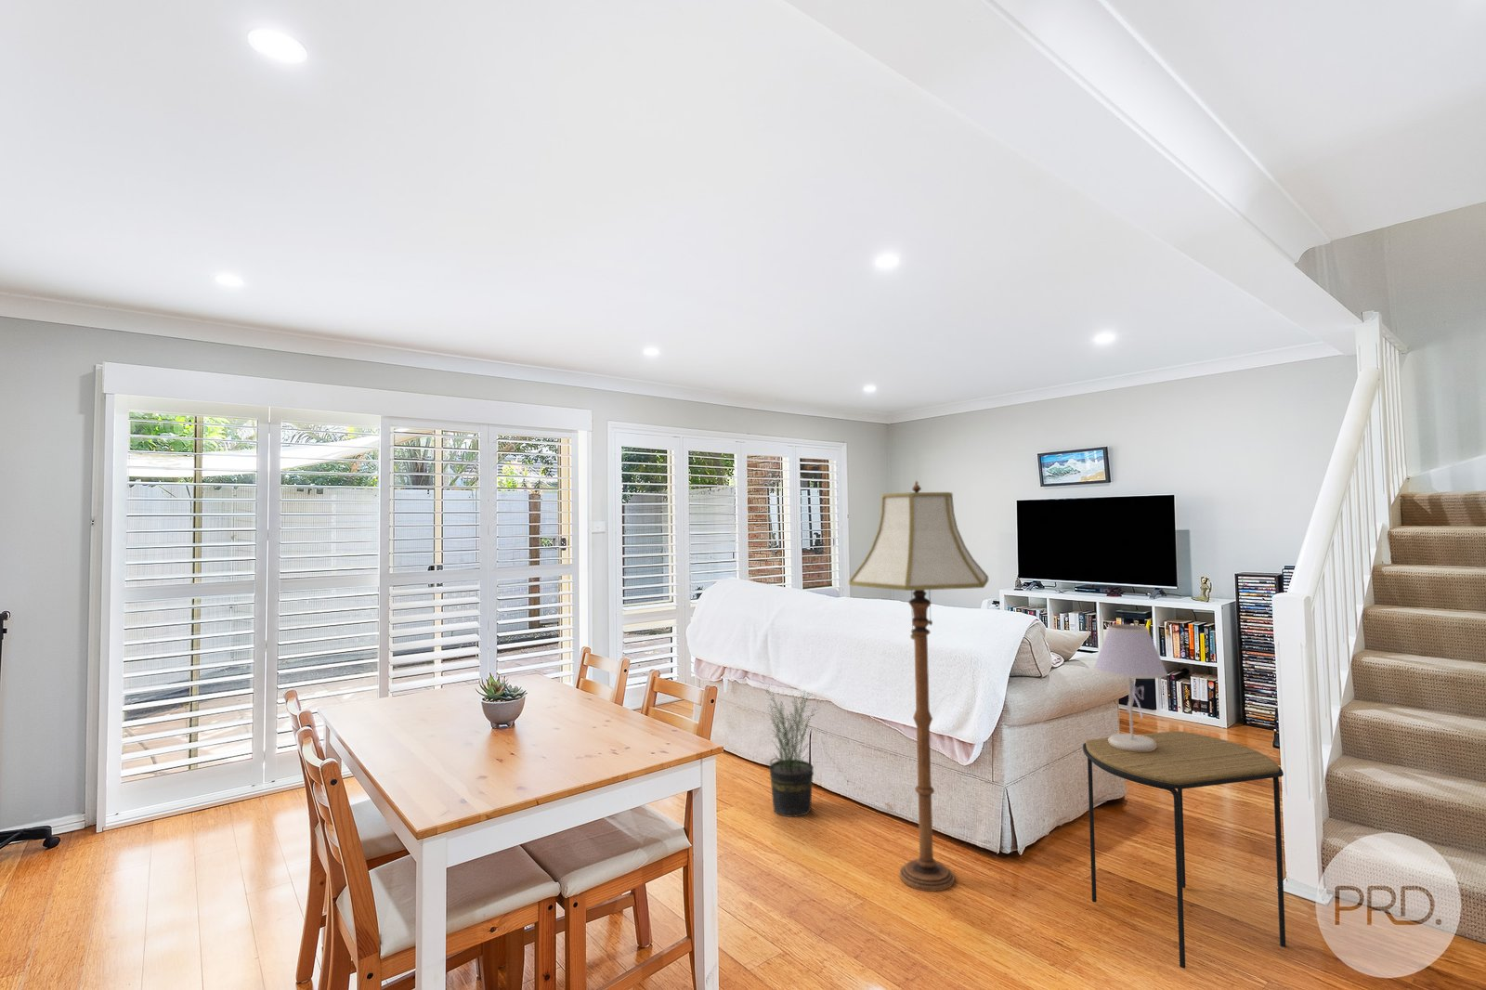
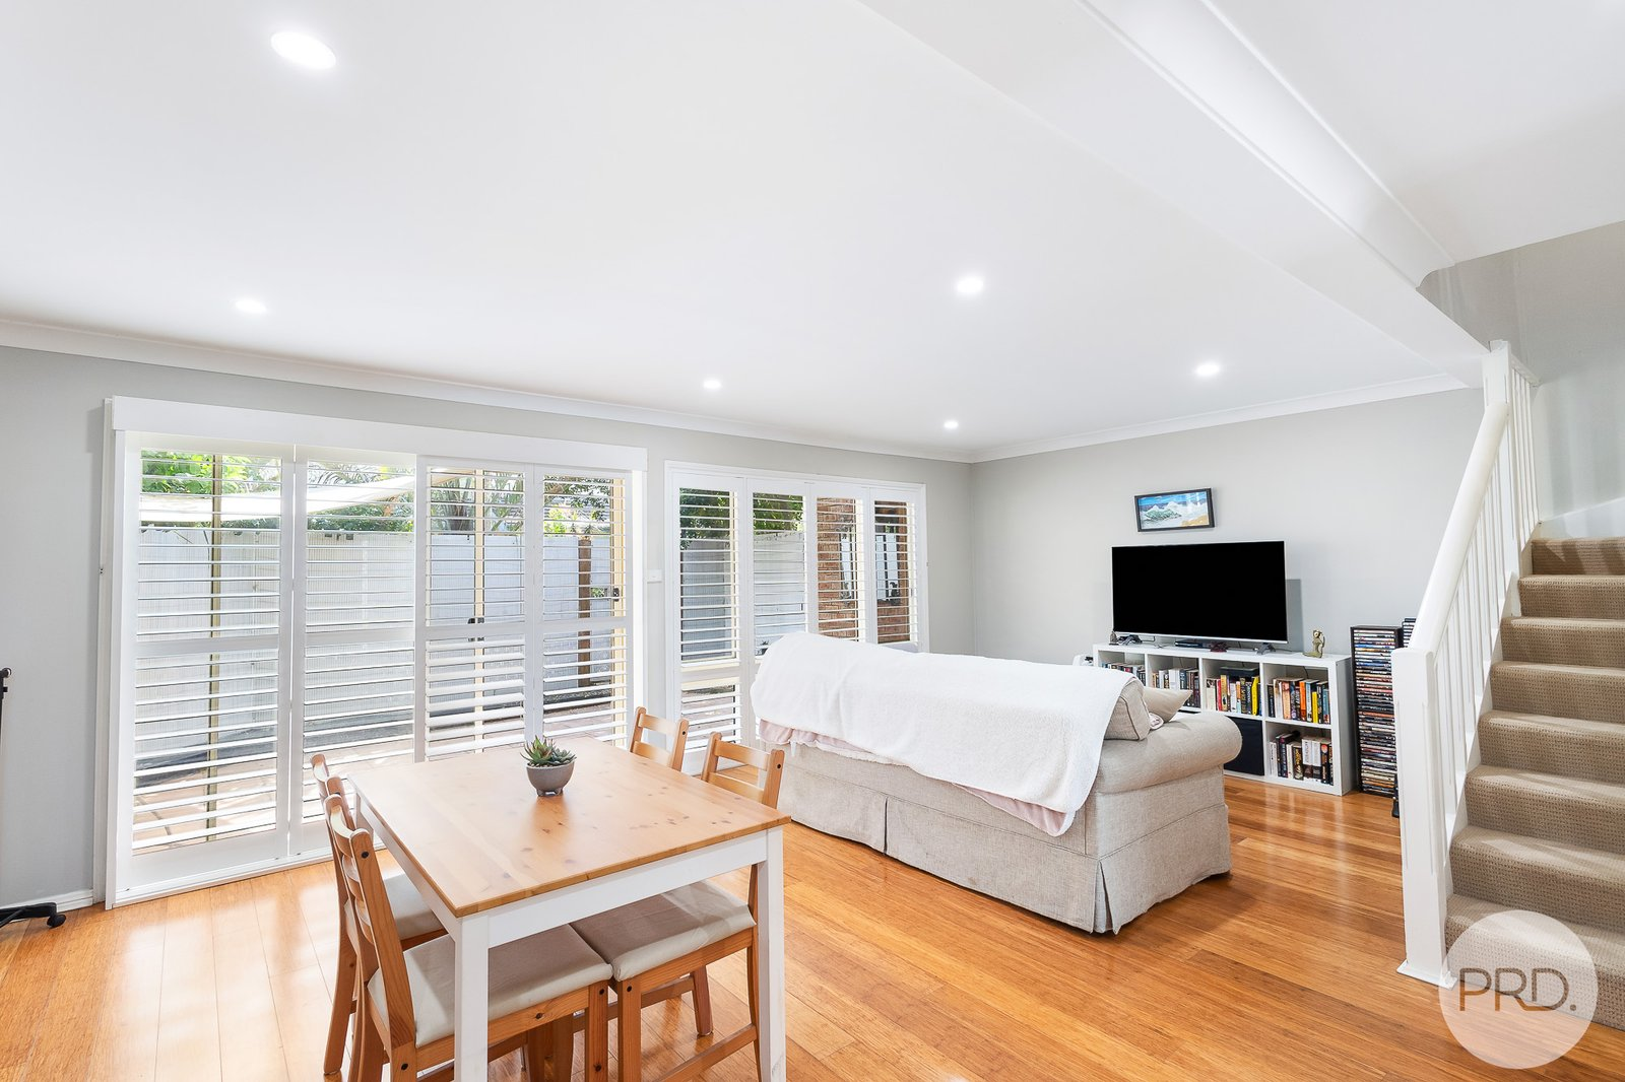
- table lamp (1129, 685)
- side table (1180, 836)
- floor lamp (921, 677)
- potted plant (792, 744)
